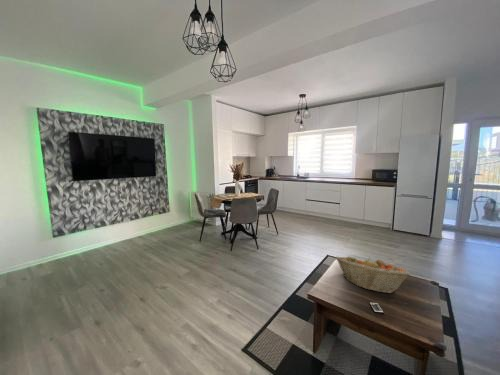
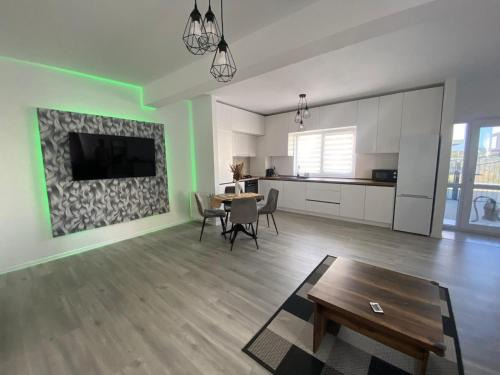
- fruit basket (369, 269)
